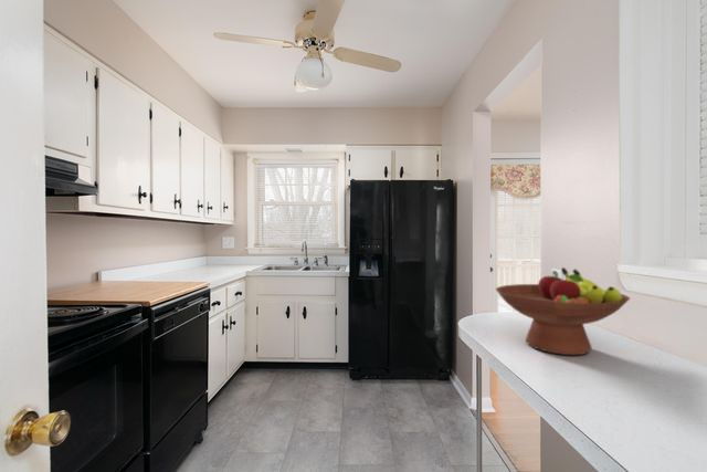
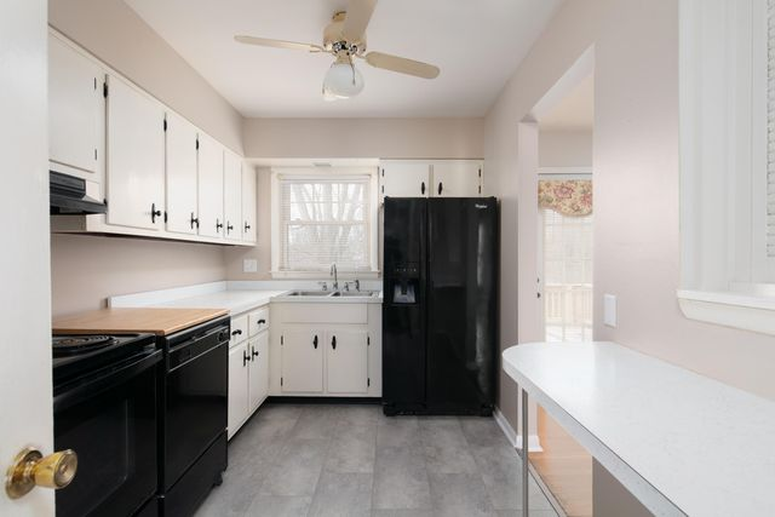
- fruit bowl (557, 308)
